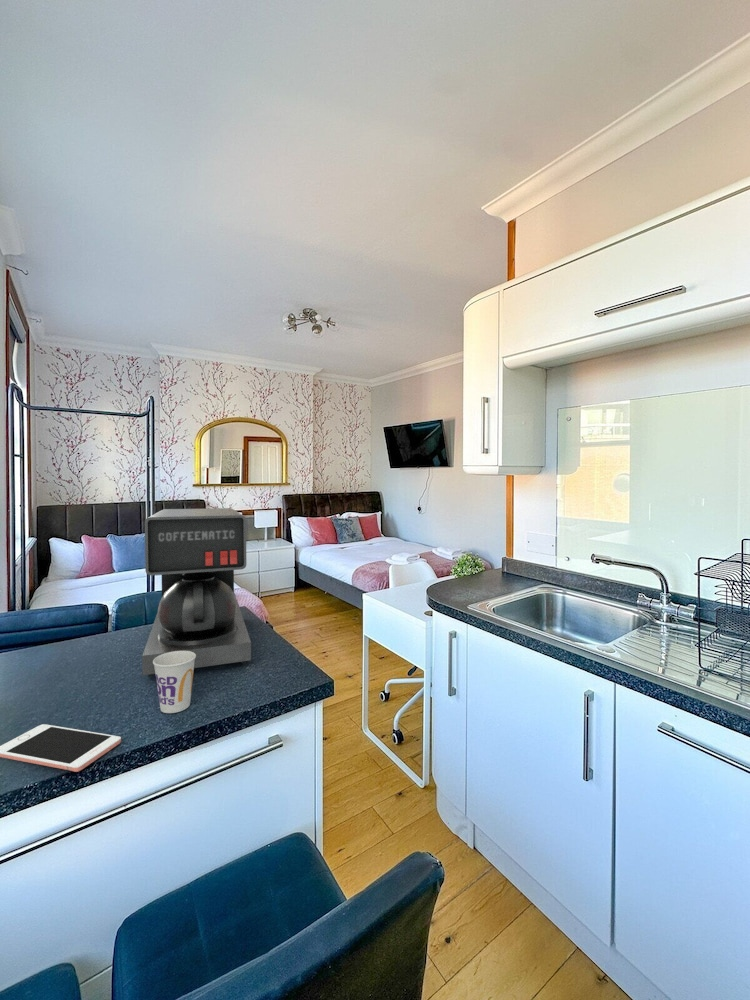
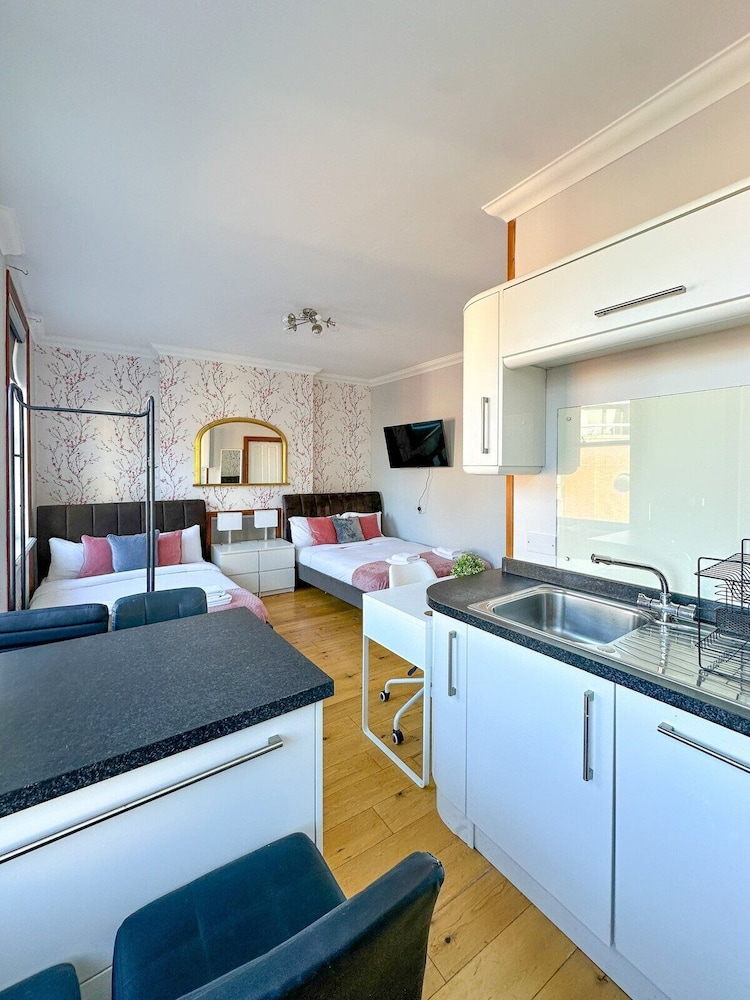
- cell phone (58, 746)
- cup (175, 682)
- coffee maker (198, 577)
